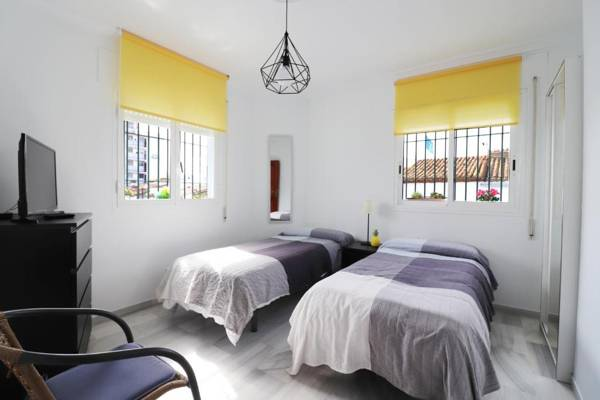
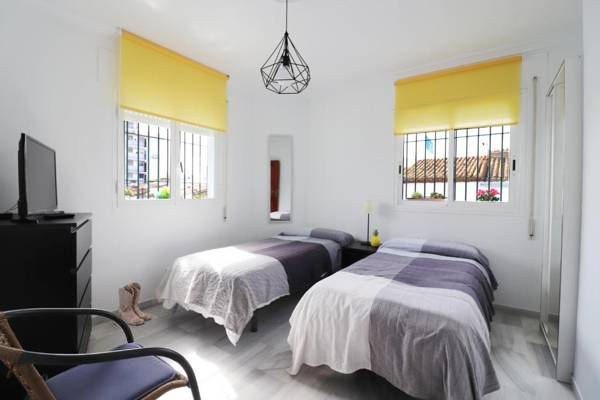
+ boots (134, 302)
